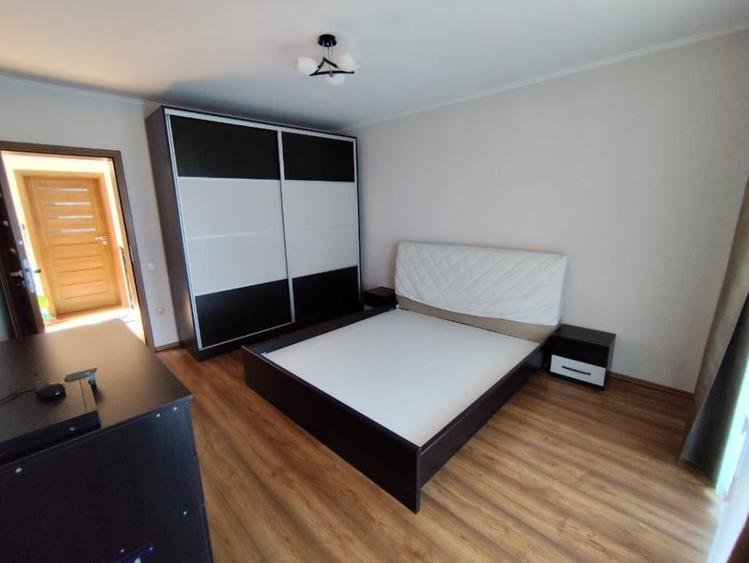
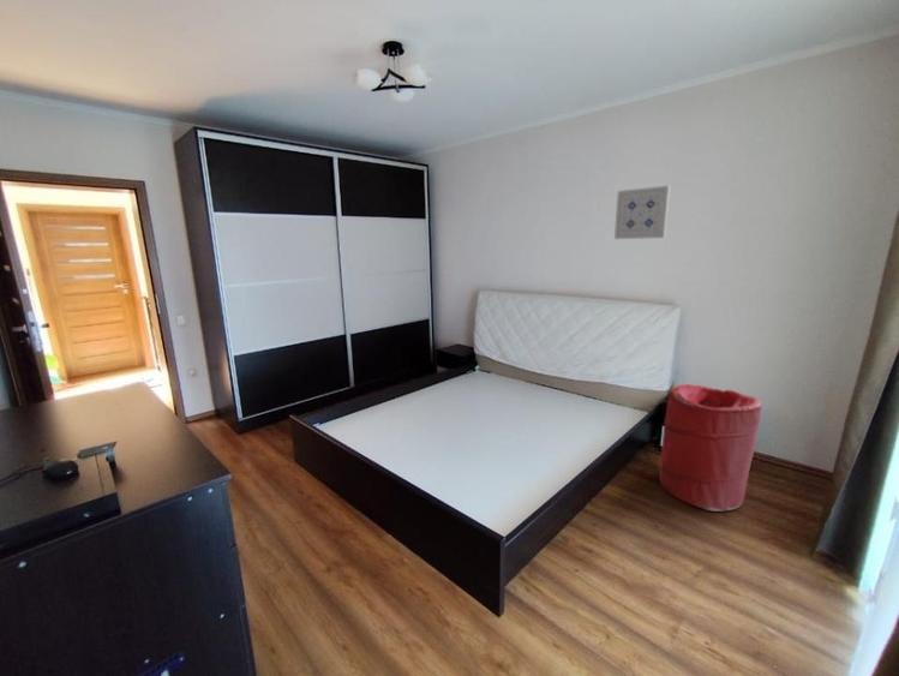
+ wall art (640, 214)
+ laundry hamper (706, 441)
